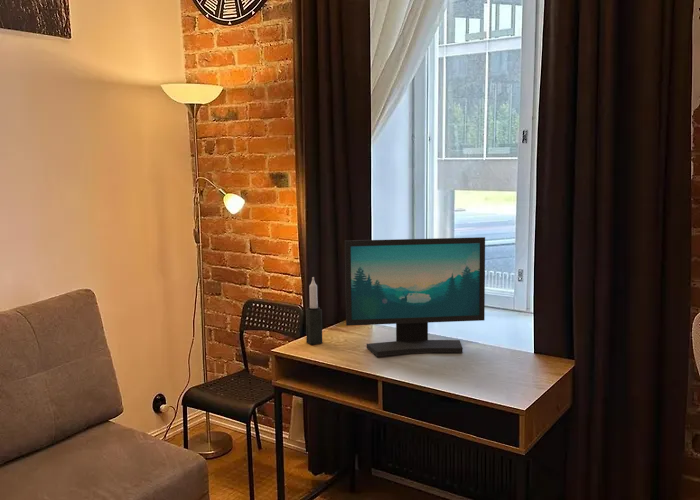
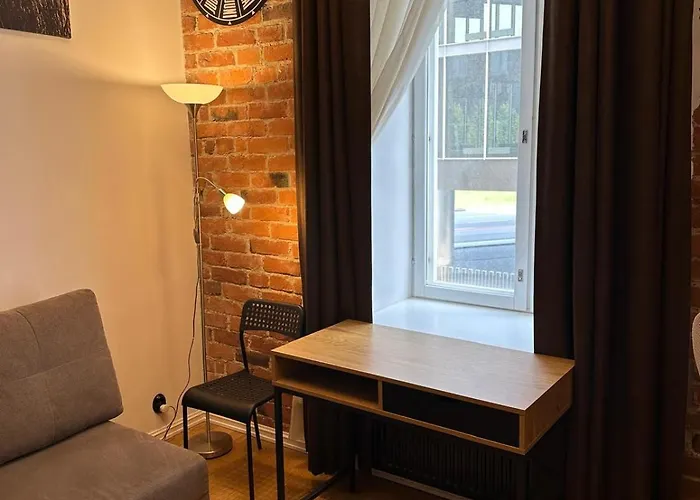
- computer monitor (415, 294)
- candle (313, 310)
